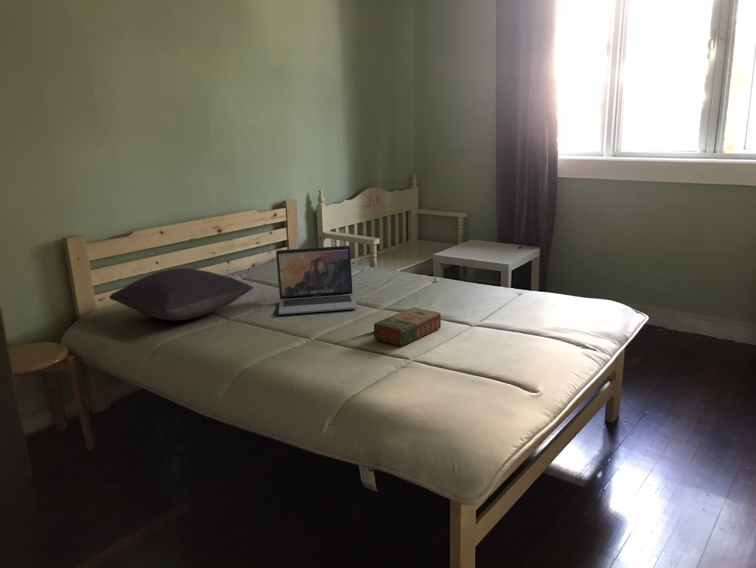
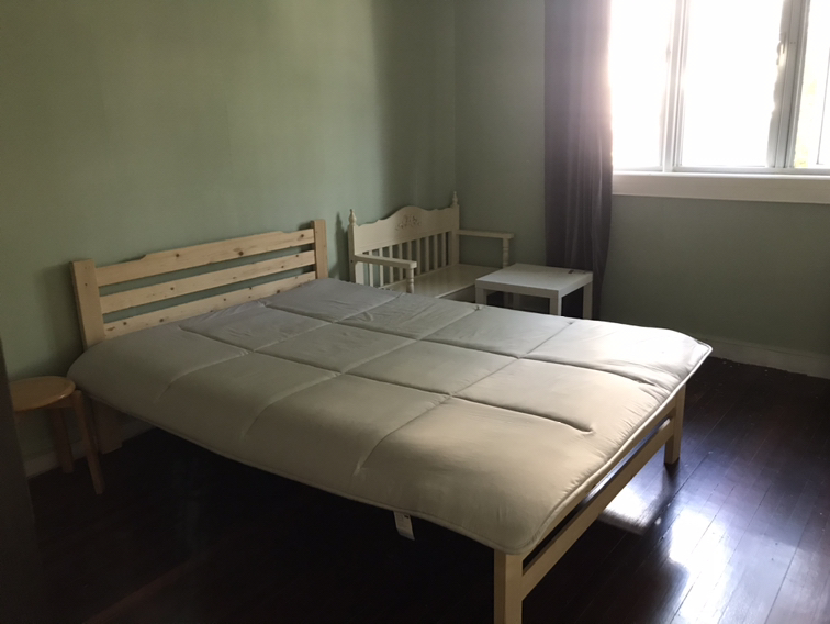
- laptop (315, 279)
- book (408, 325)
- pillow (183, 293)
